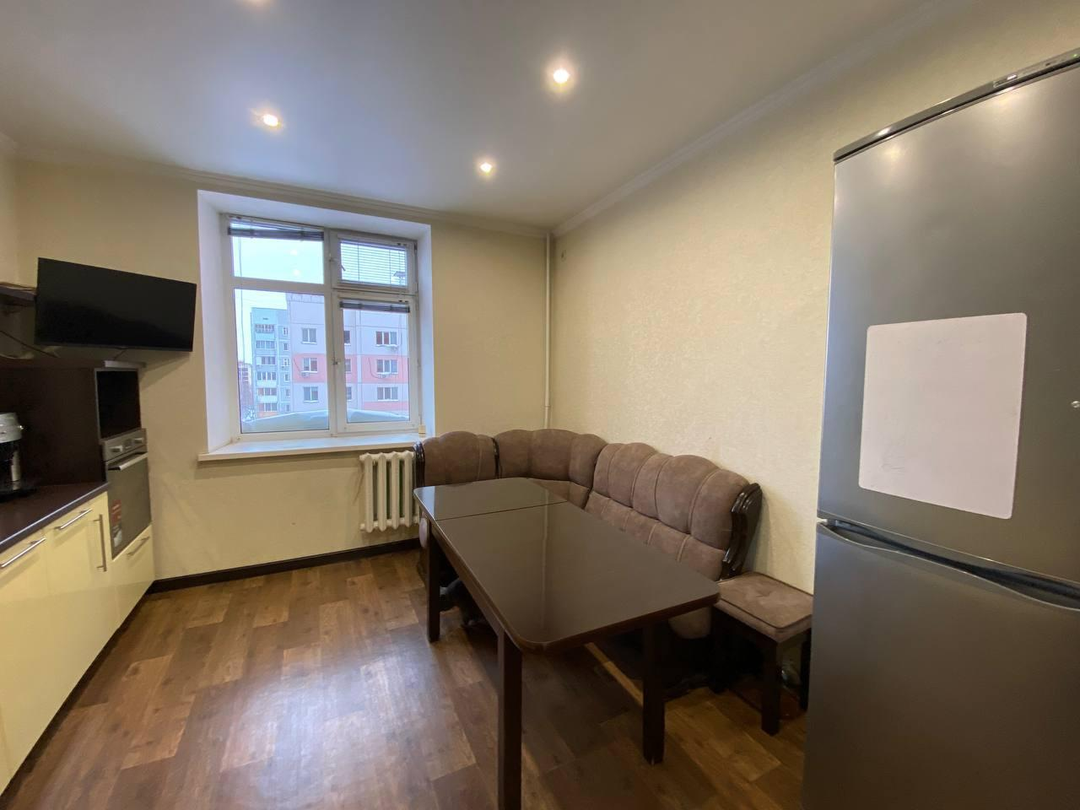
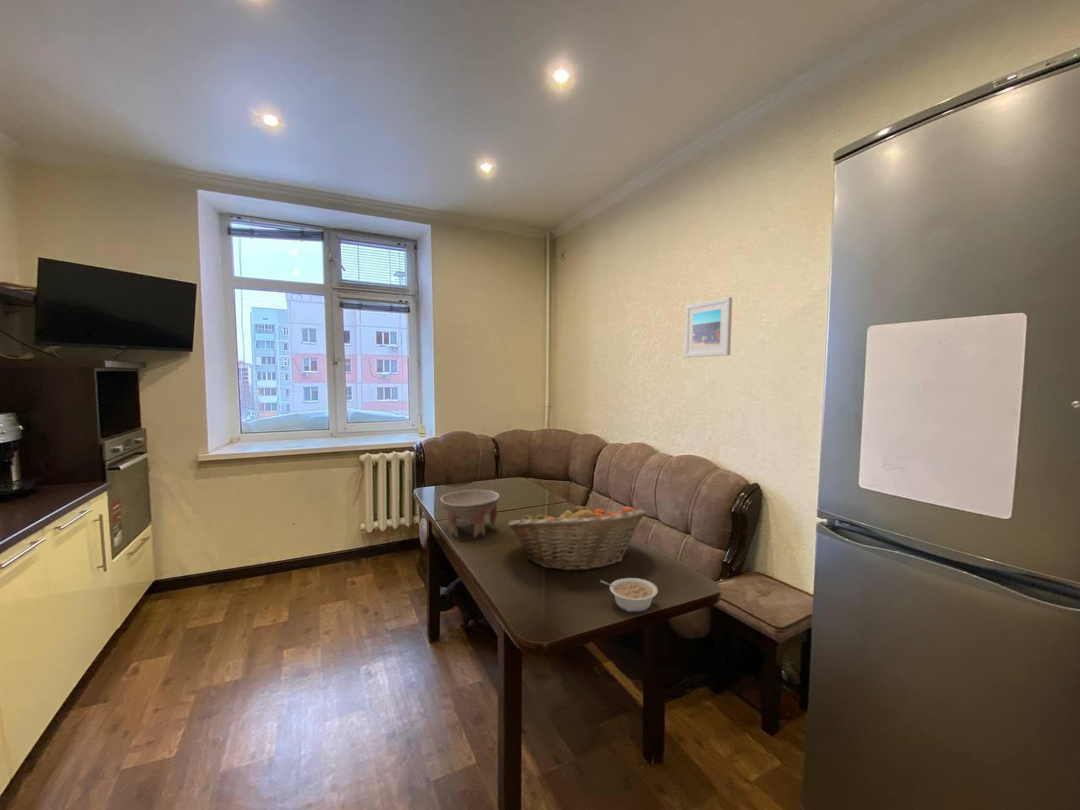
+ bowl (470, 512)
+ legume (631, 594)
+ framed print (706, 329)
+ fruit basket (576, 528)
